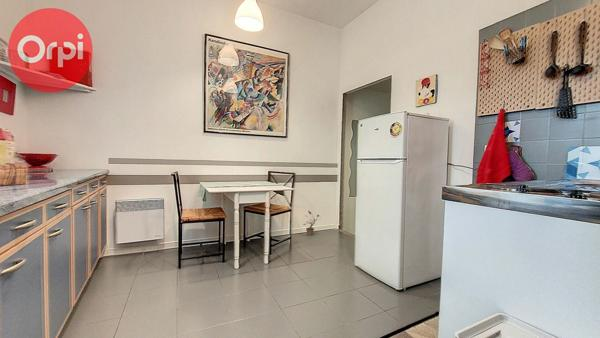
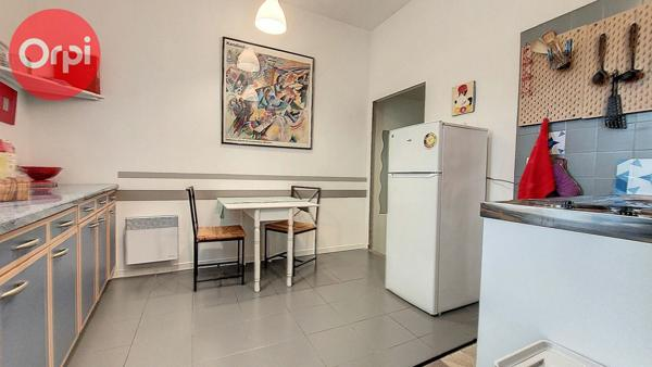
- potted plant (311, 222)
